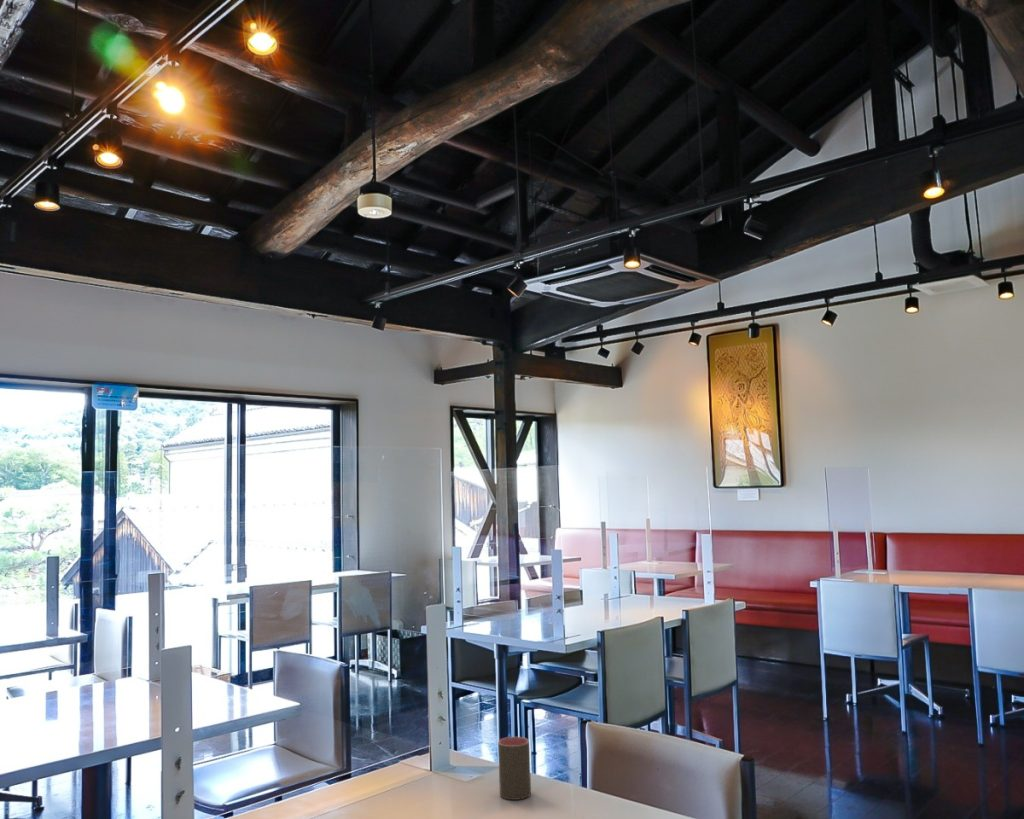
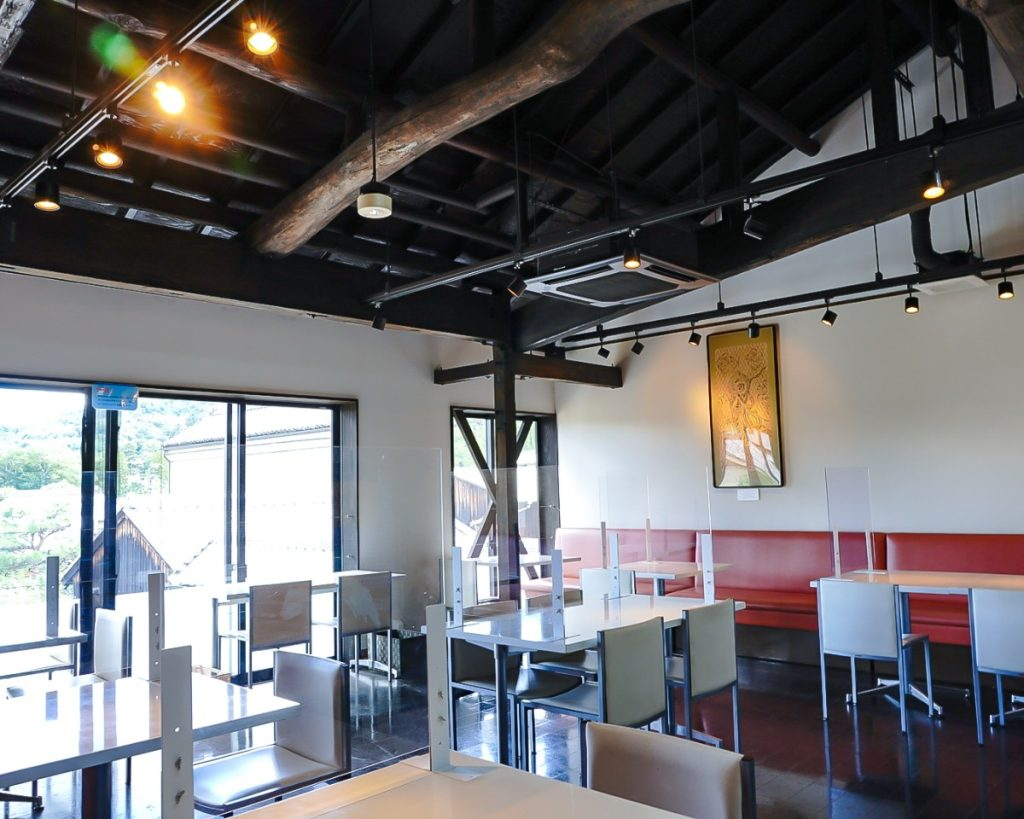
- cup (514, 767)
